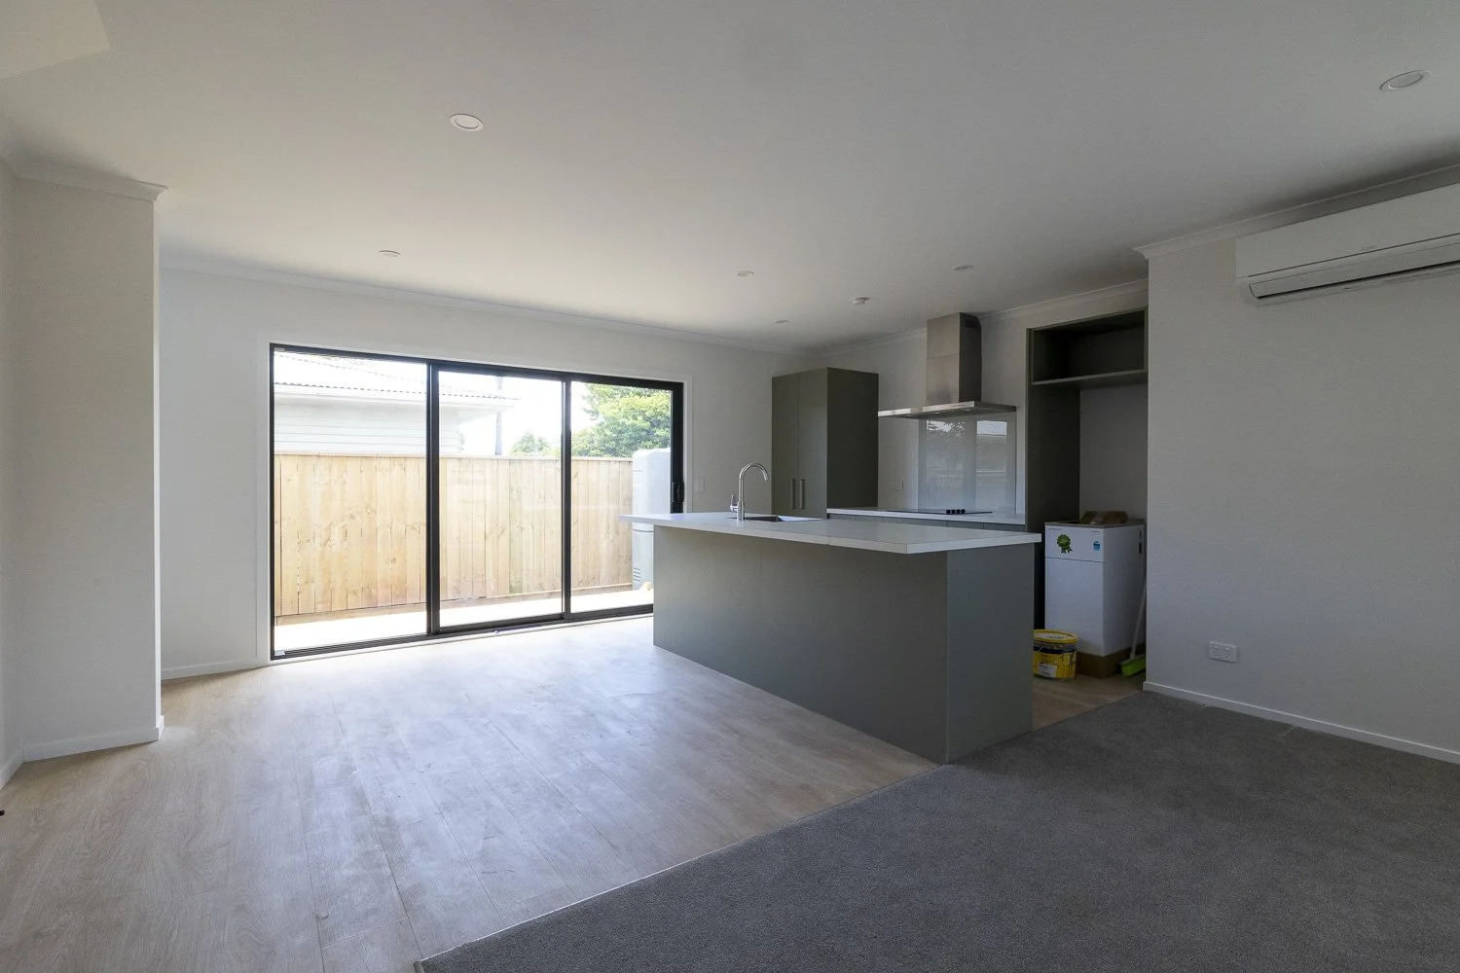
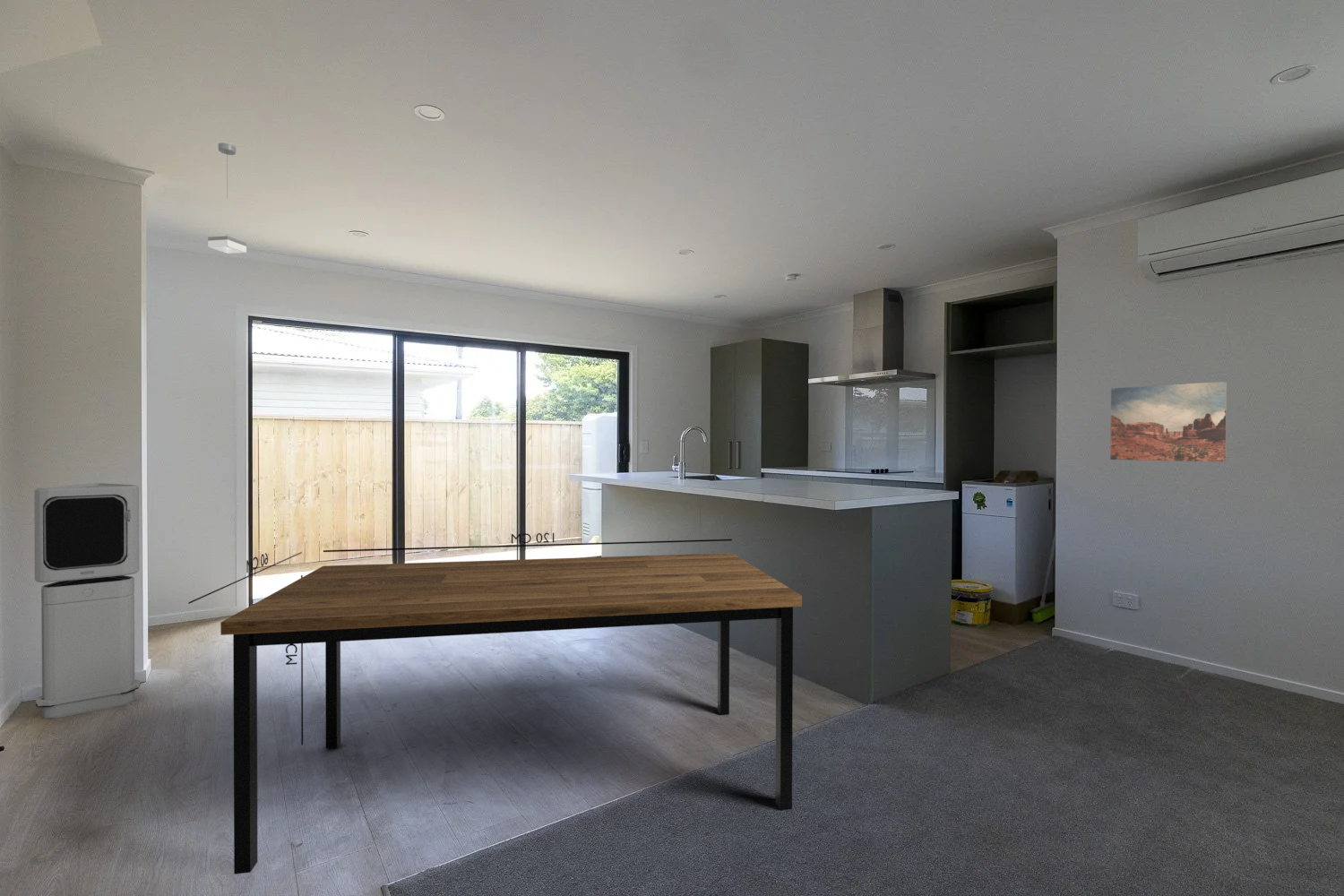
+ pendant lamp (227, 196)
+ dining table (516, 632)
+ air purifier (92, 592)
+ wall art (1165, 423)
